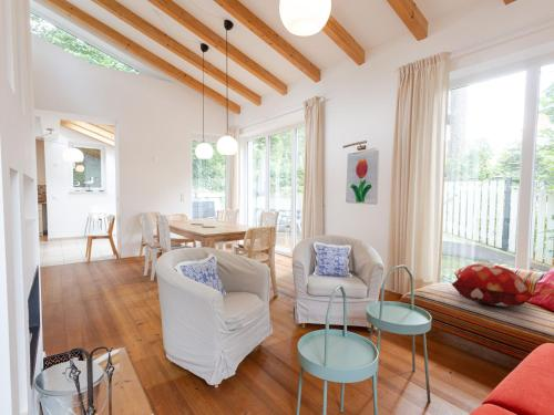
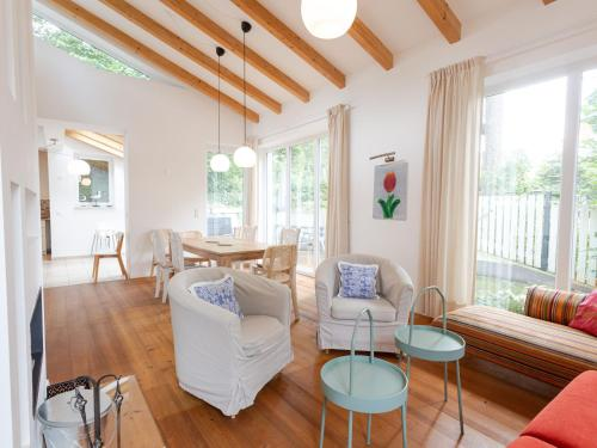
- decorative pillow (490, 282)
